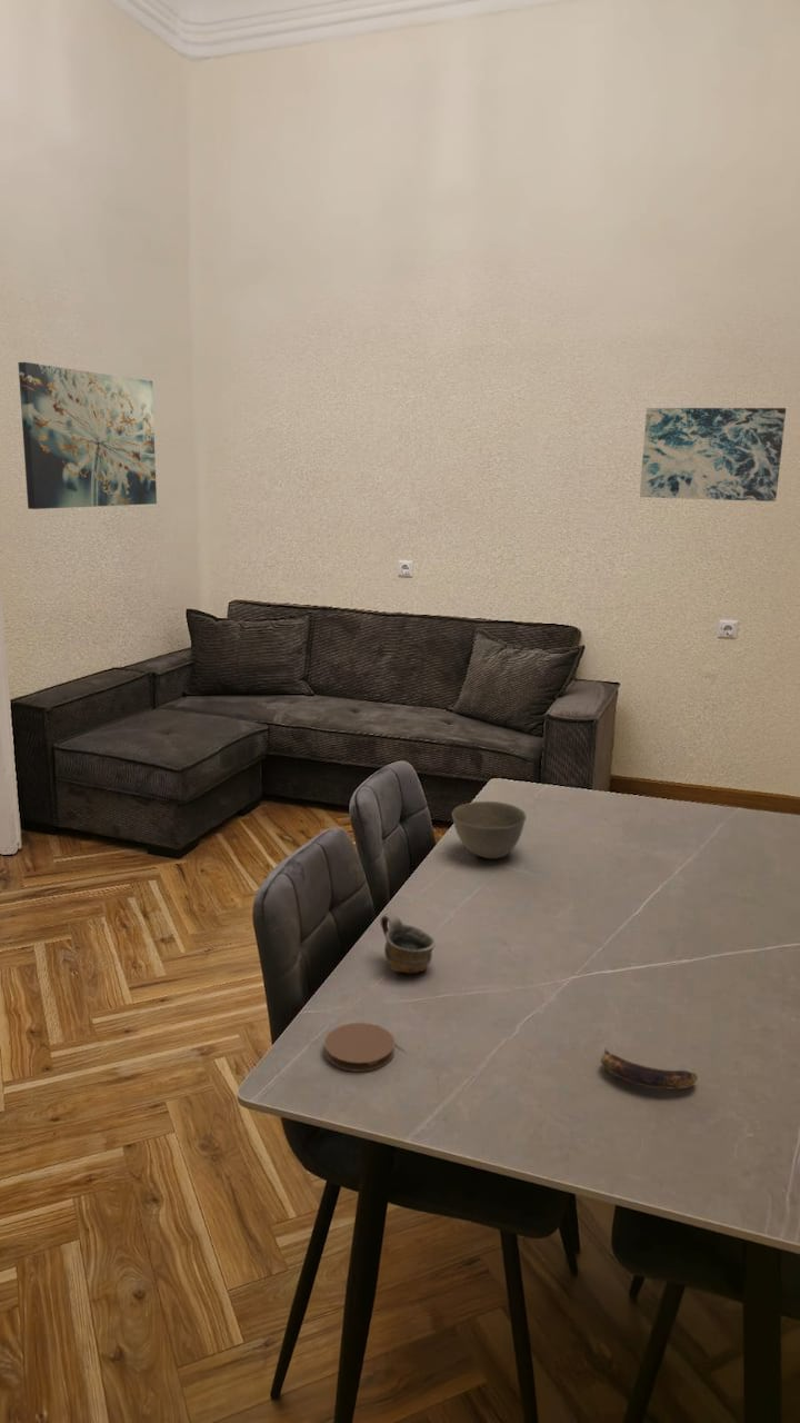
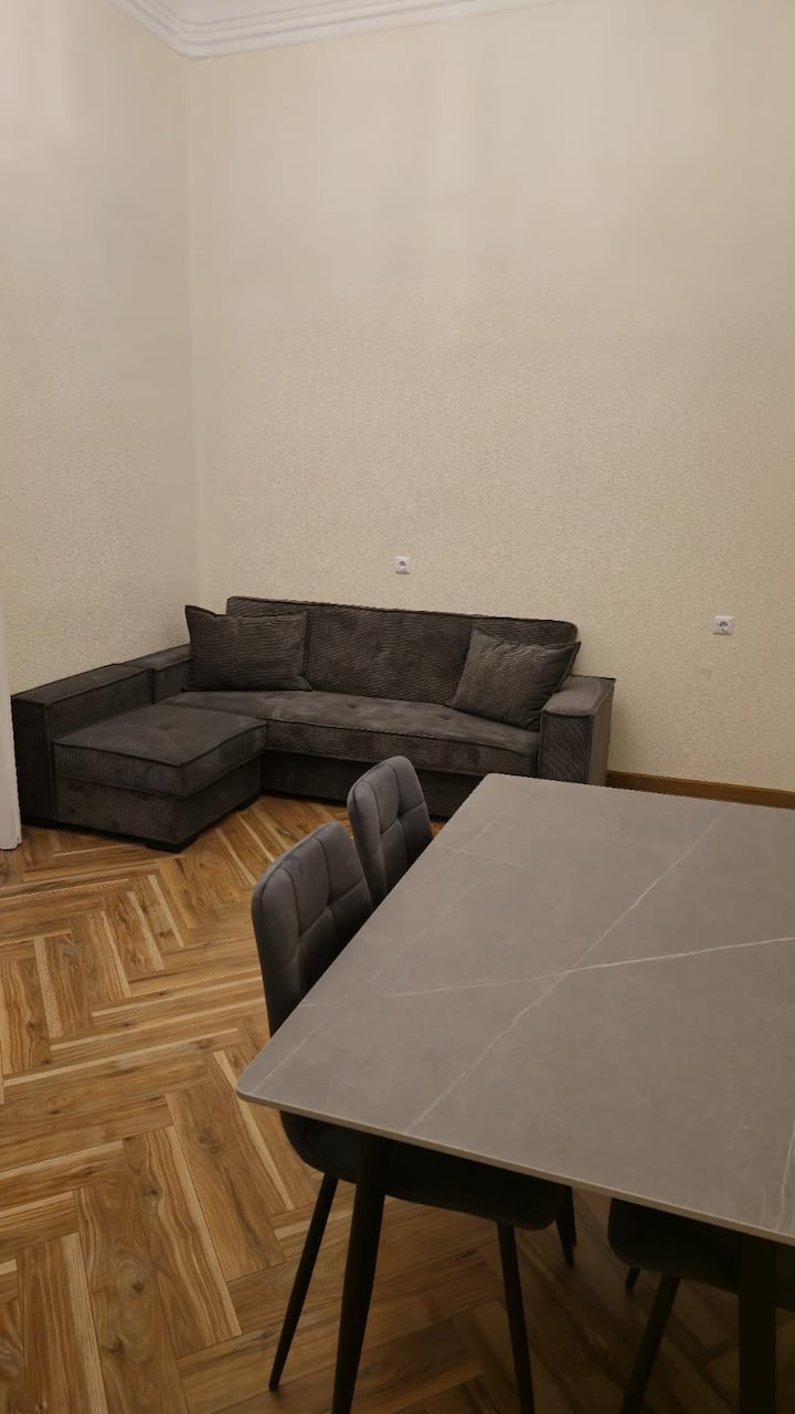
- coaster (359, 1046)
- wall art (94, 440)
- bowl (488, 834)
- wall art (710, 454)
- cup (409, 944)
- banana (646, 1067)
